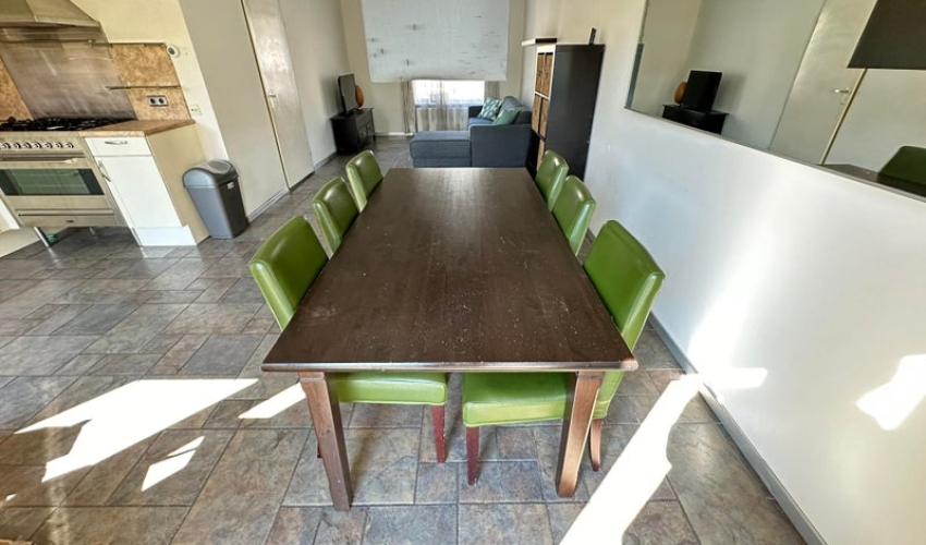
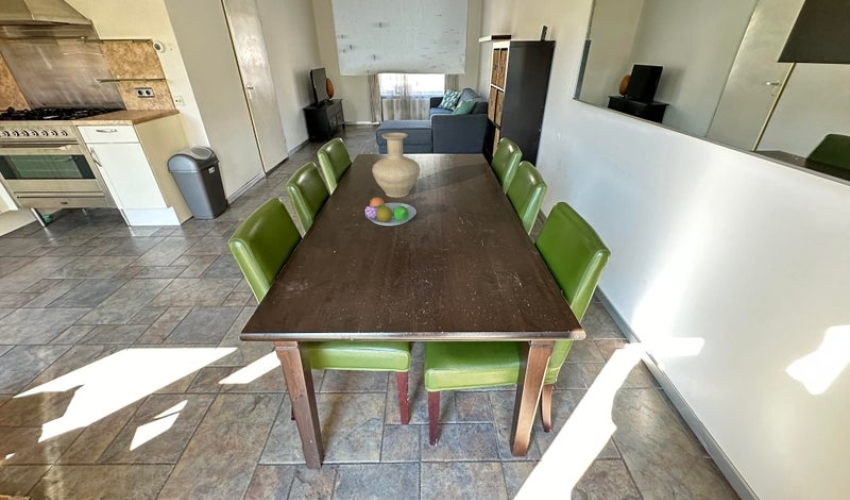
+ vase (396, 165)
+ fruit bowl (390, 208)
